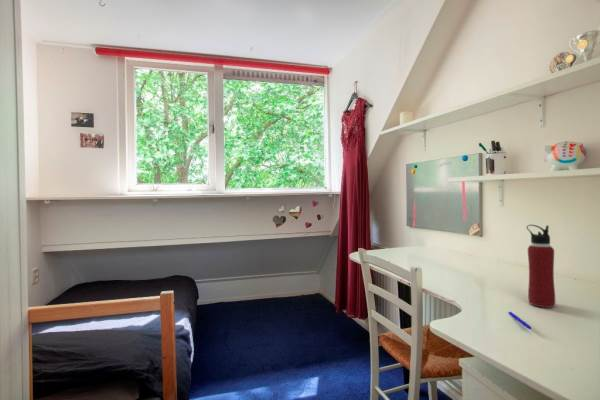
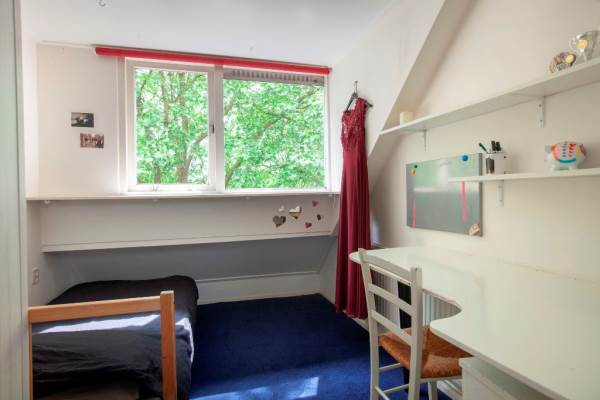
- pen (518, 319)
- water bottle (540, 264)
